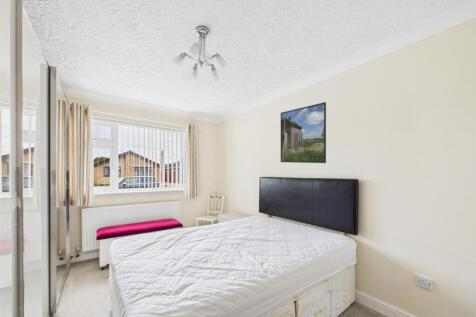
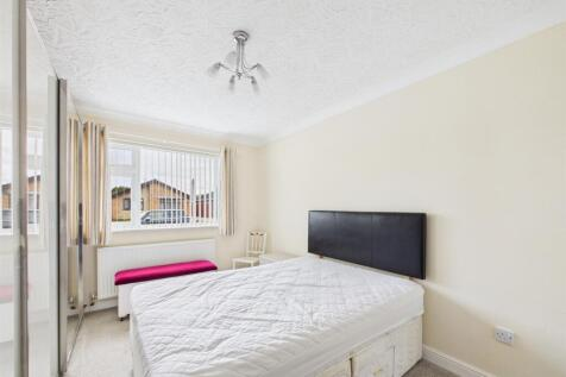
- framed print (300, 135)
